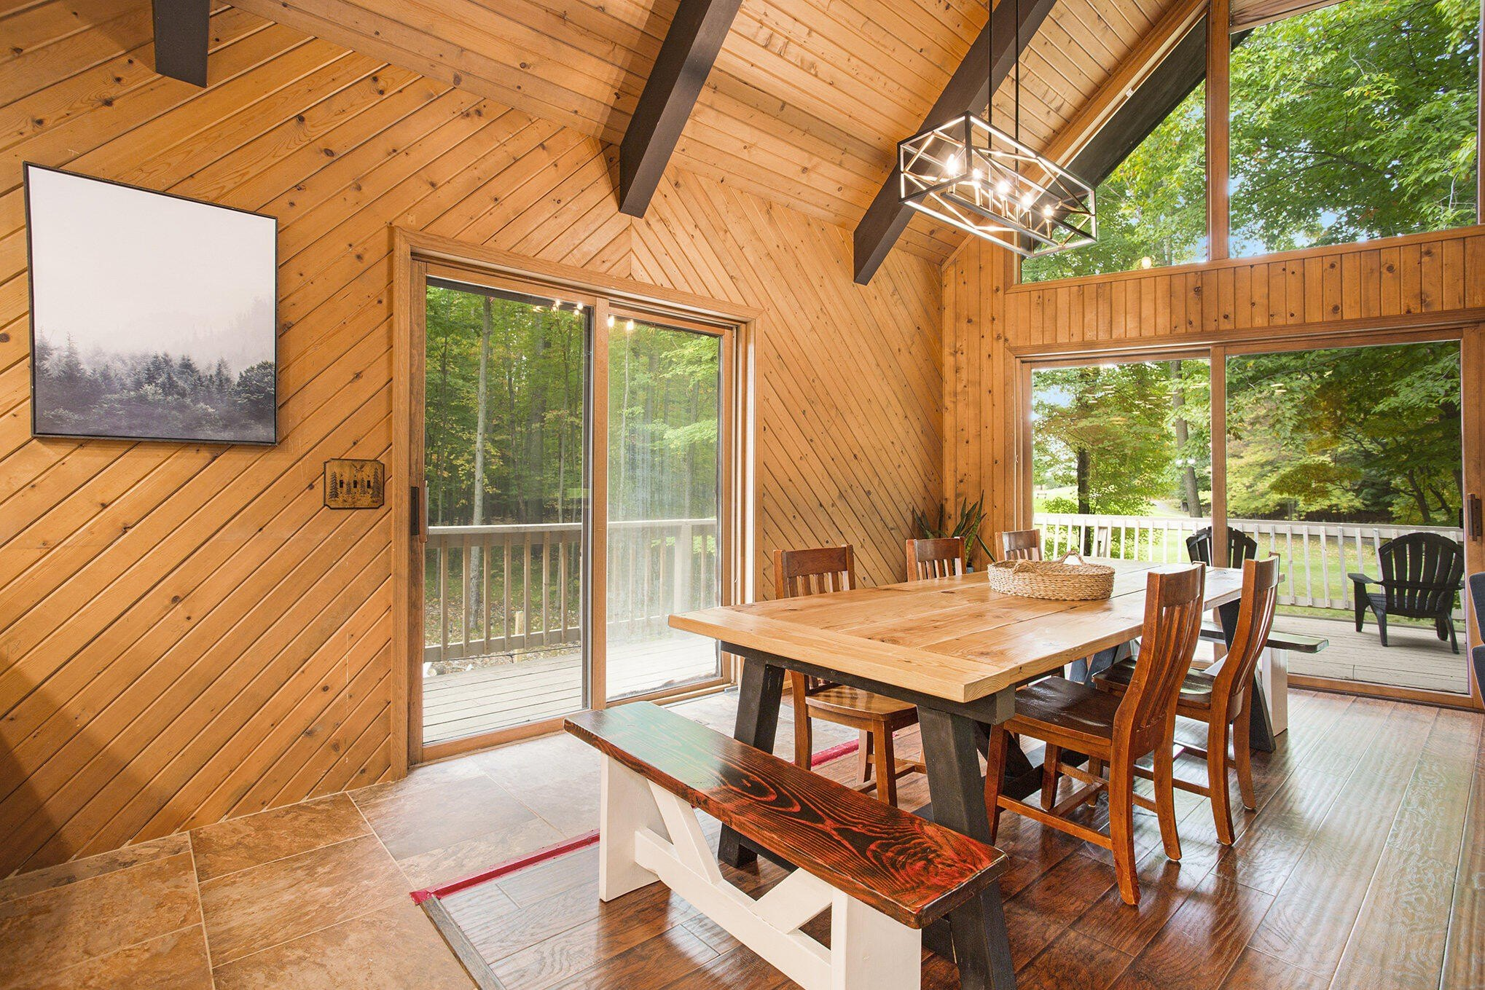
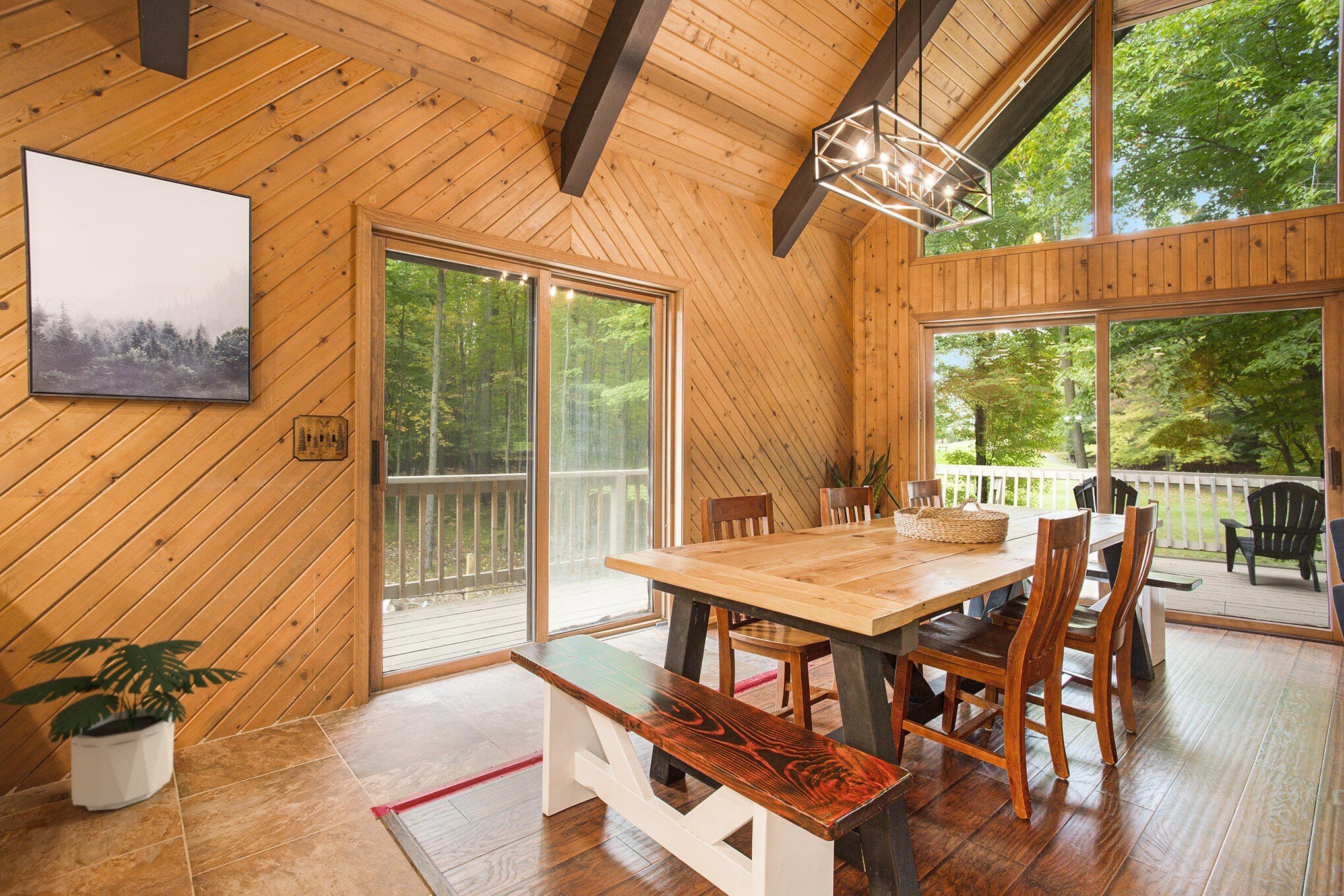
+ potted plant (131, 717)
